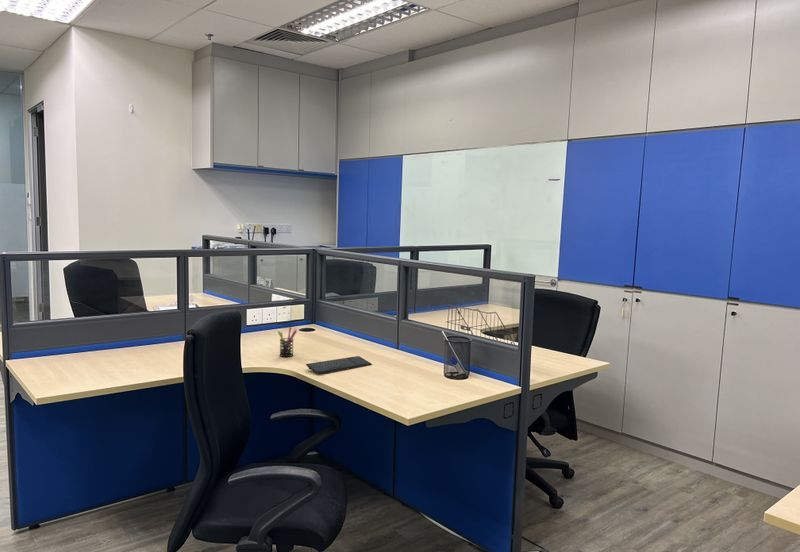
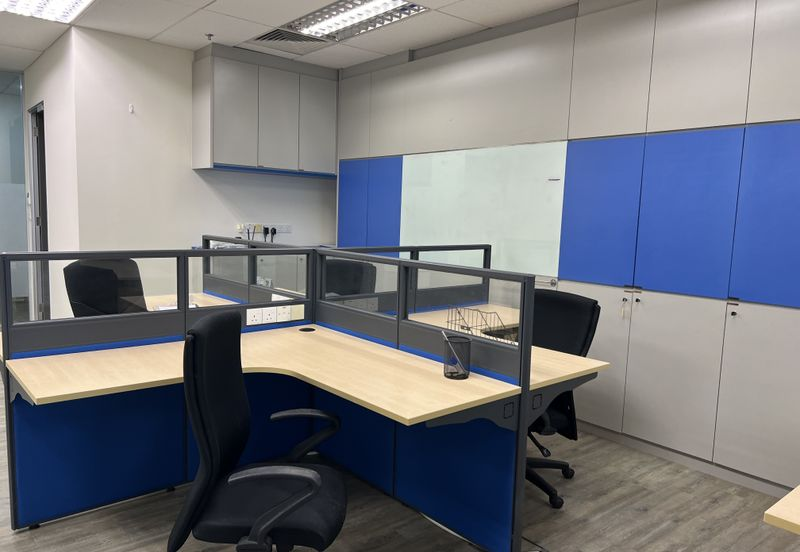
- pen holder (285, 341)
- keyboard (339, 364)
